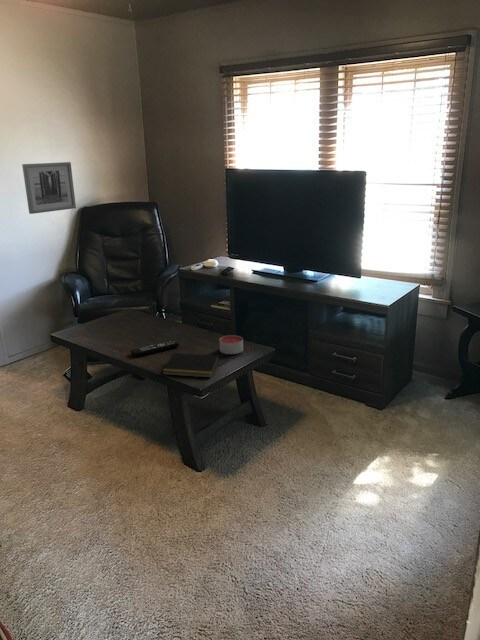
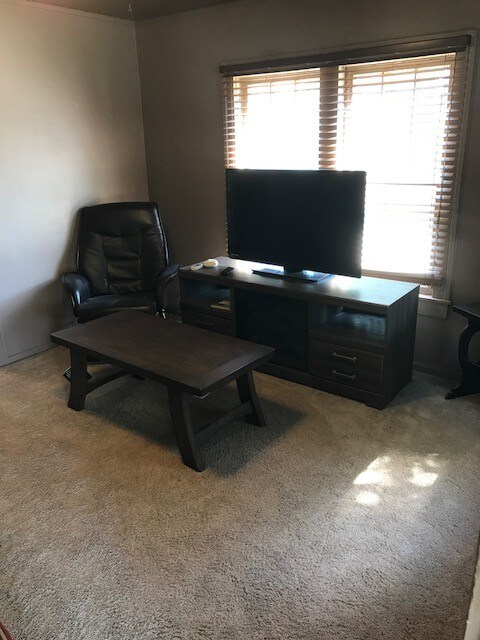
- remote control (155, 348)
- notepad (191, 364)
- candle (231, 344)
- wall art (50, 187)
